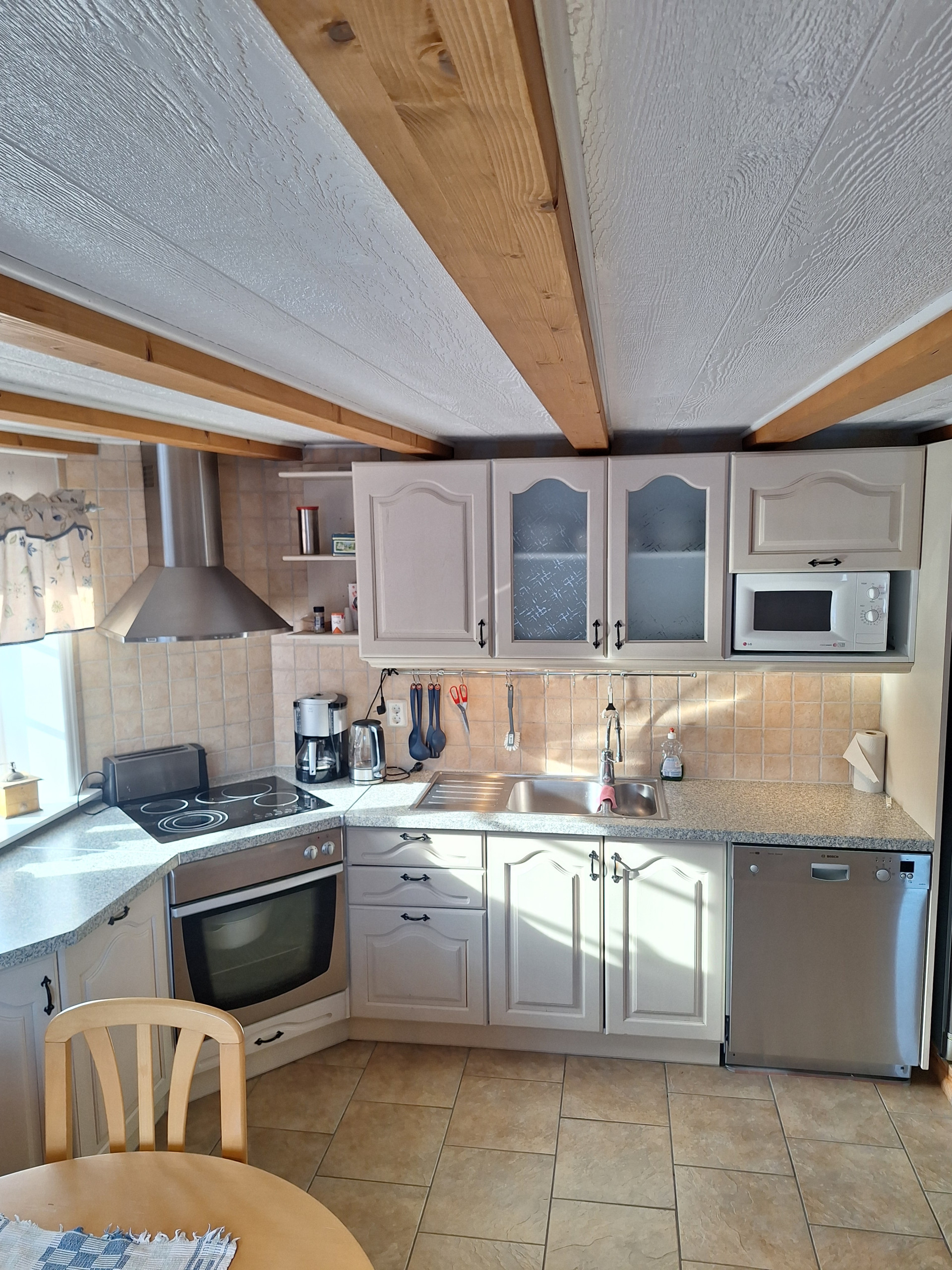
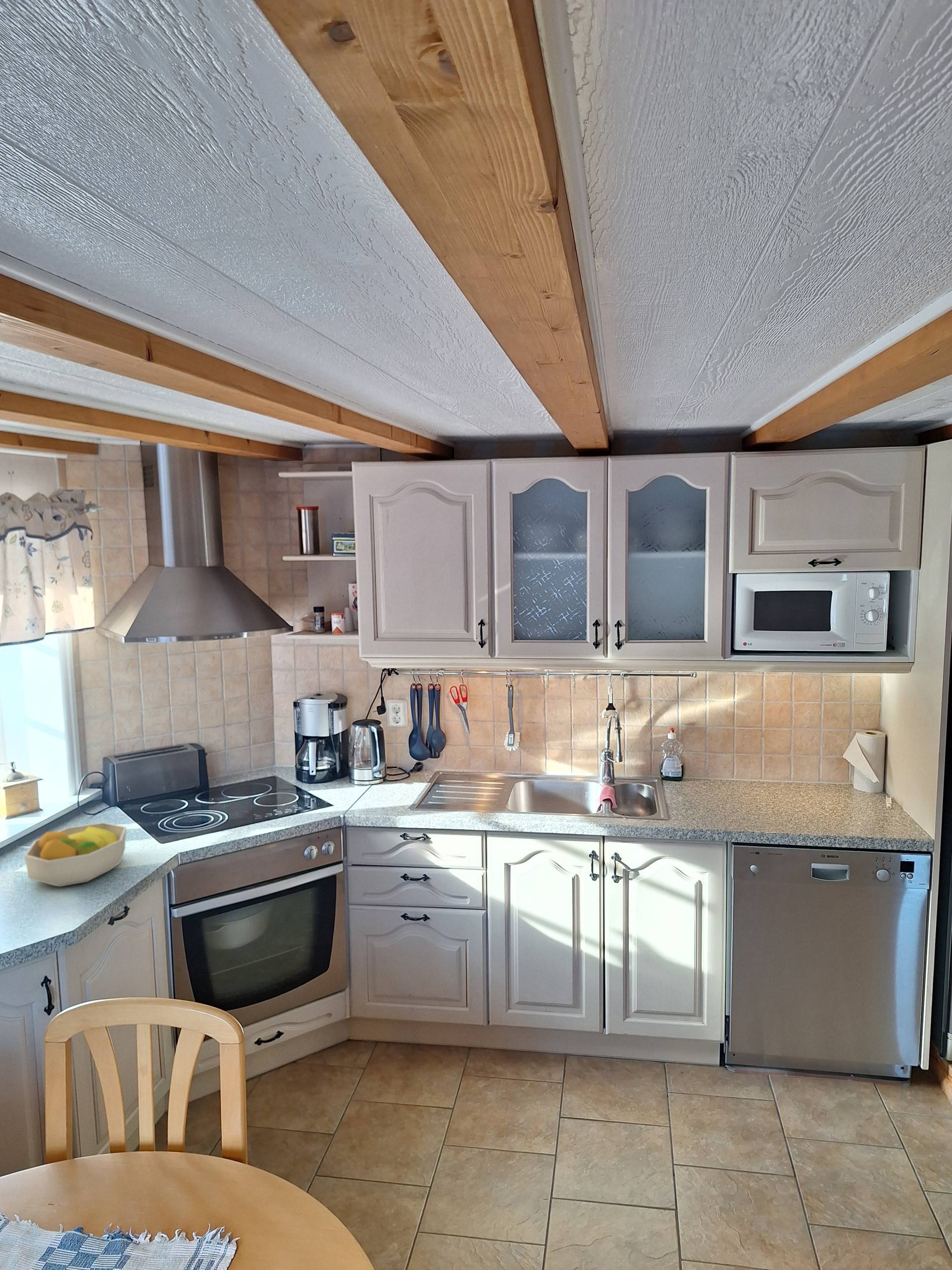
+ fruit bowl (78, 849)
